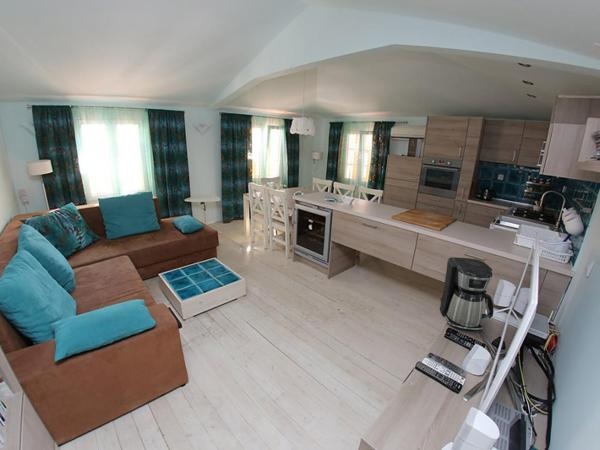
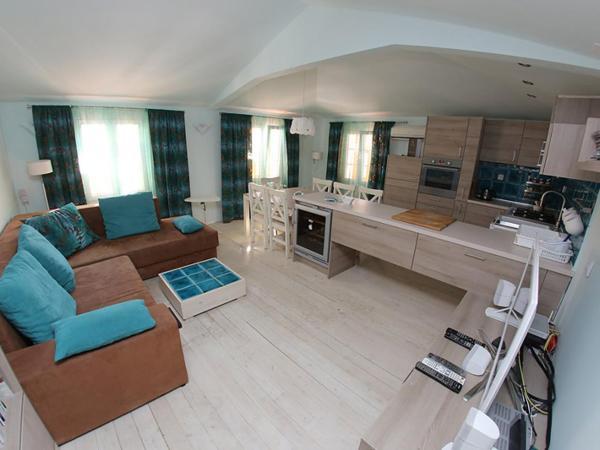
- coffee maker (468, 289)
